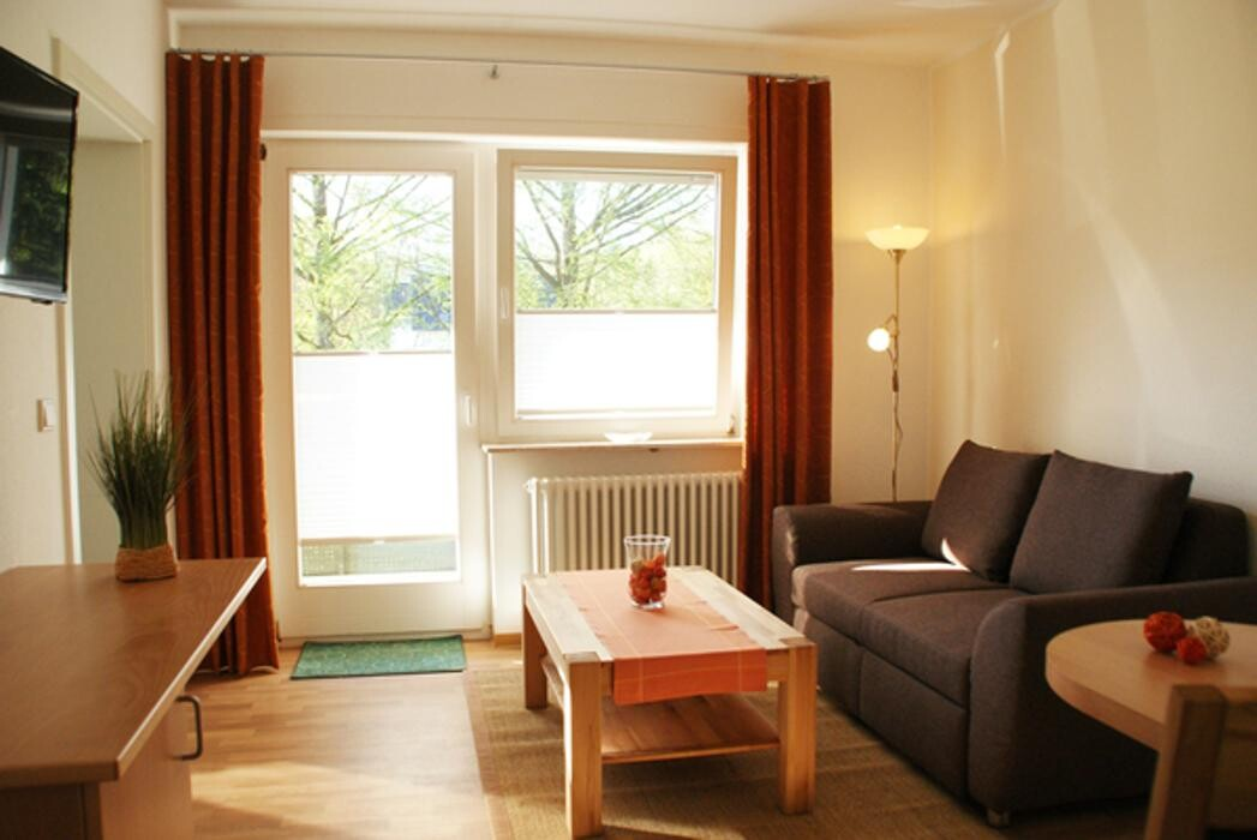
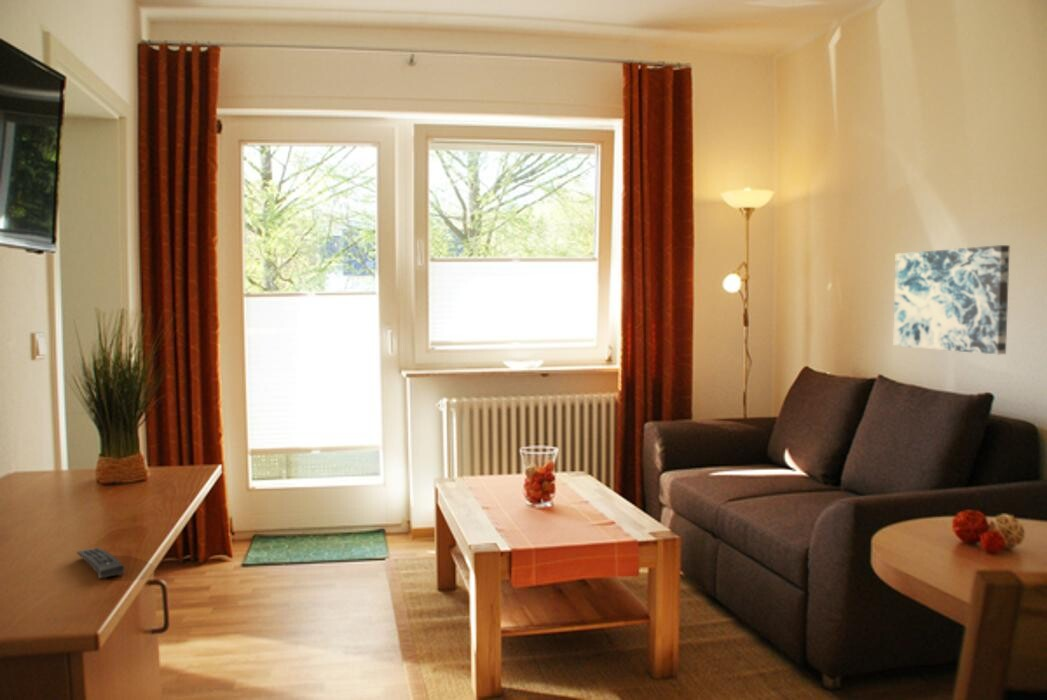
+ wall art (946, 299)
+ remote control (98, 560)
